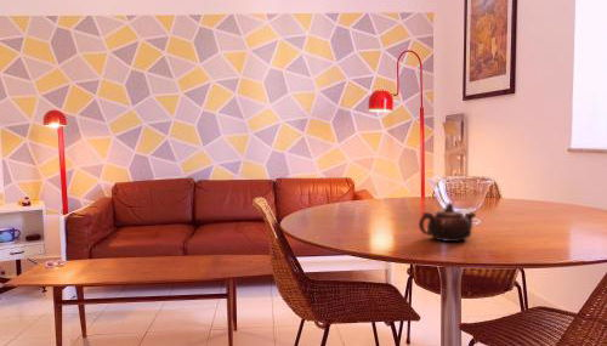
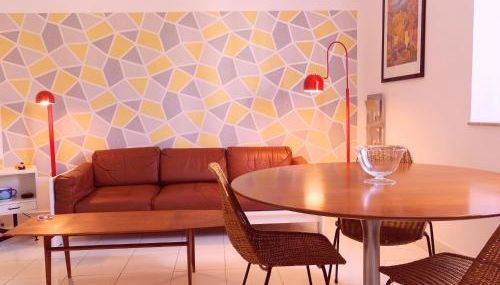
- teapot (447, 221)
